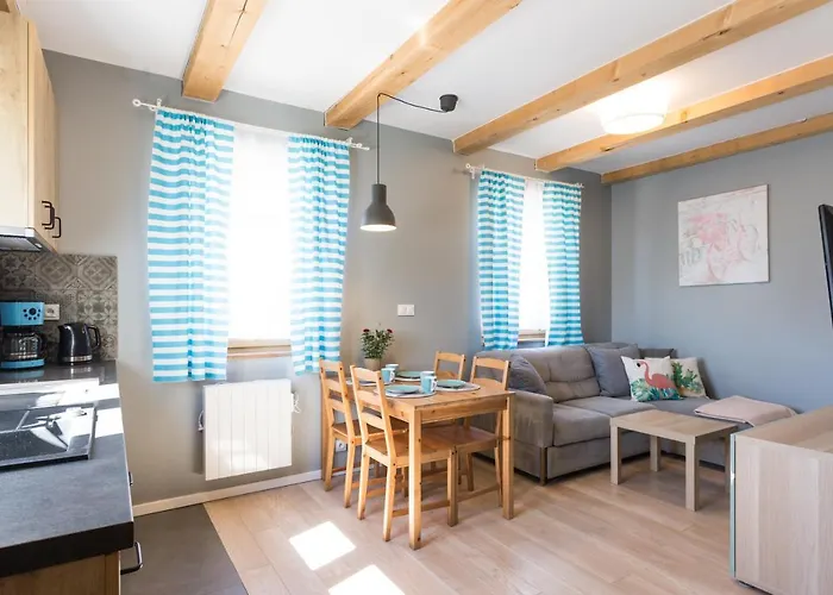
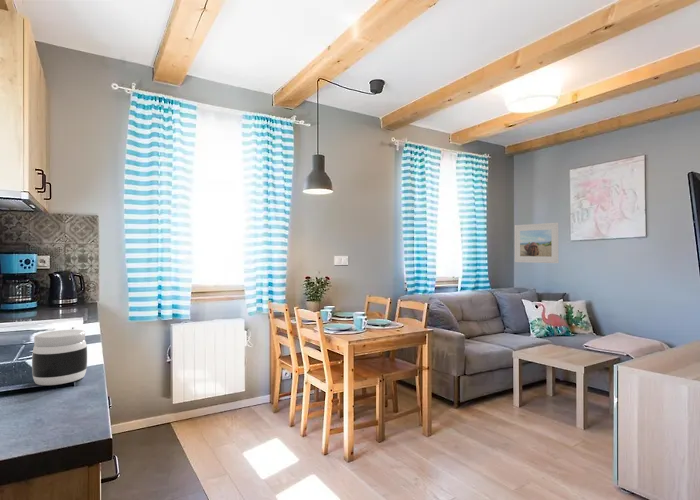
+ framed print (535, 243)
+ jar (60, 356)
